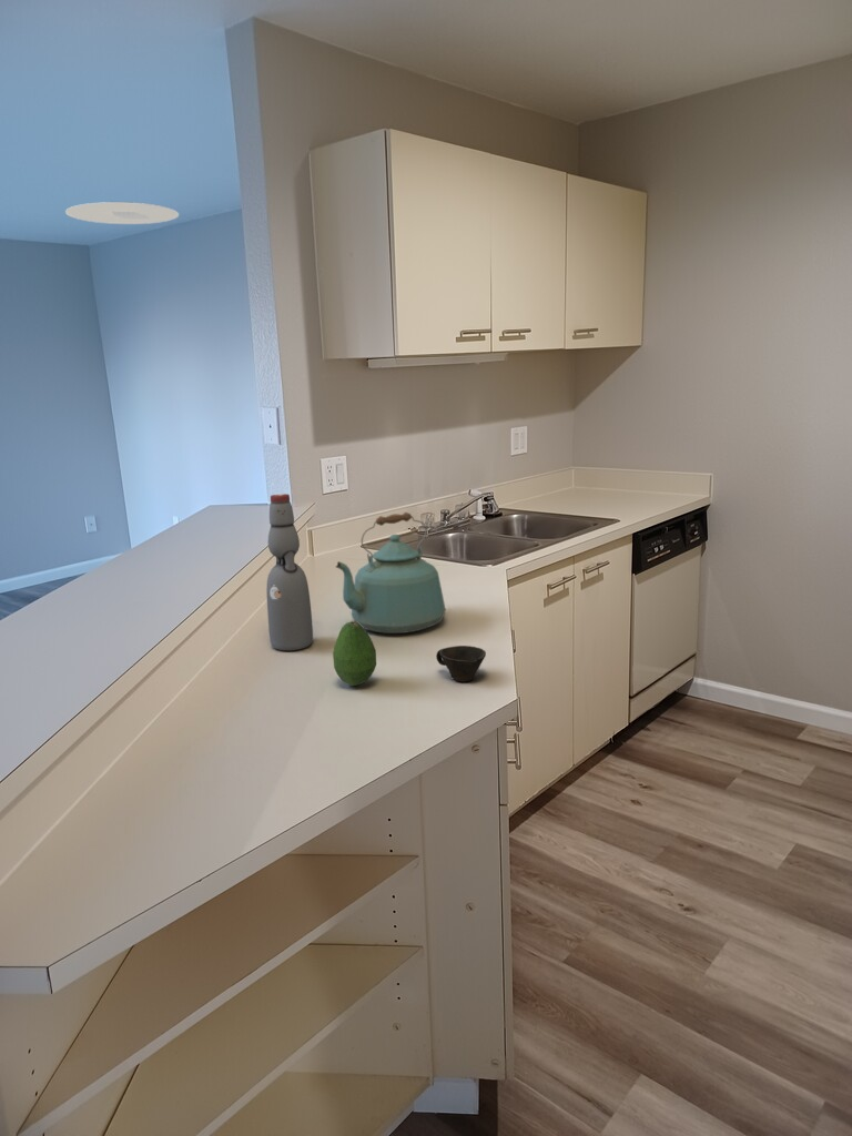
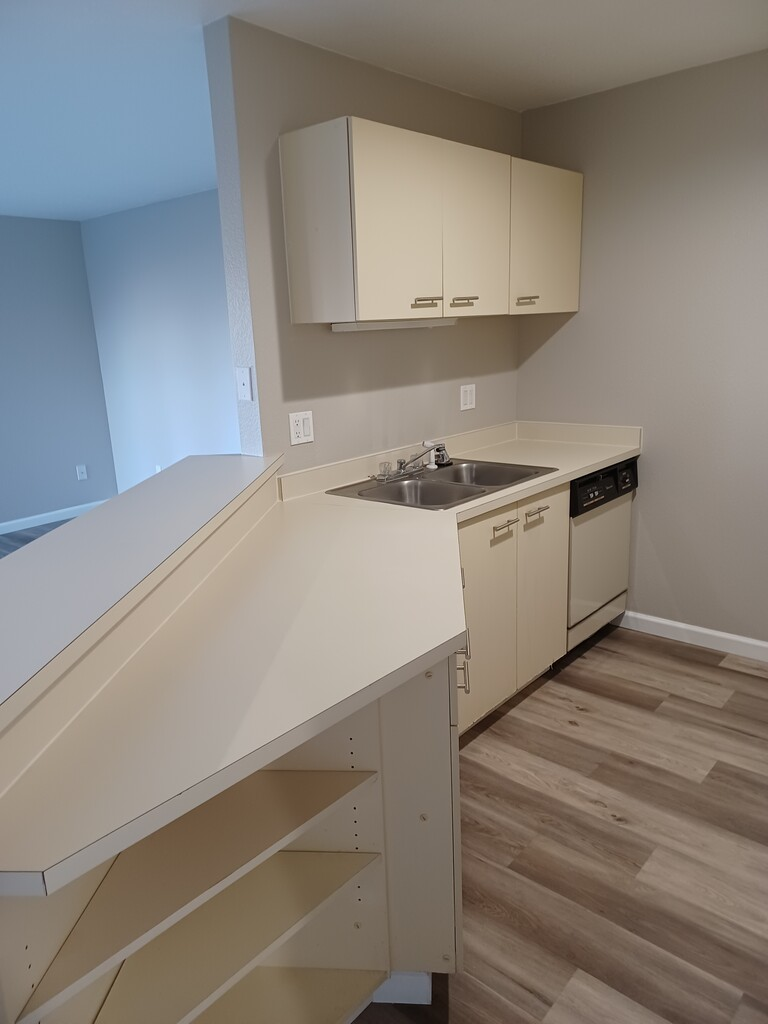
- cup (460, 663)
- fruit (354, 652)
- kettle (387, 570)
- bottle (285, 571)
- ceiling light (122, 207)
